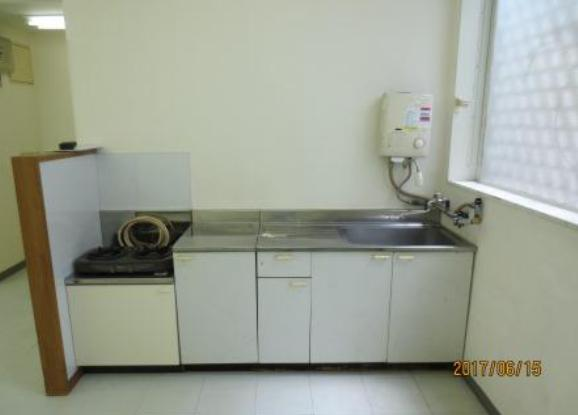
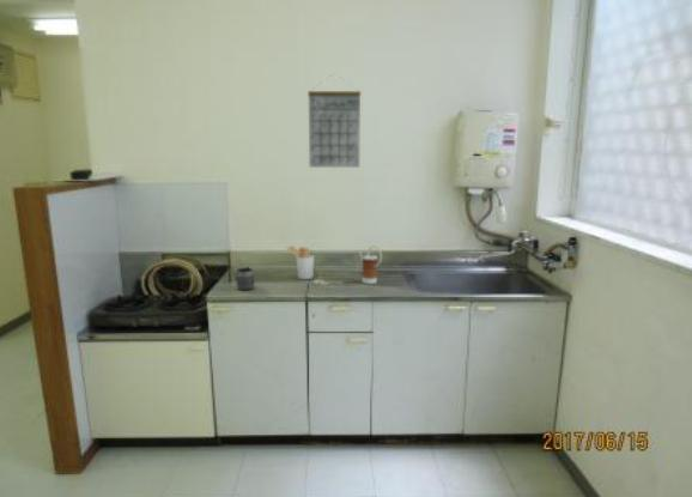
+ calendar (334, 120)
+ kettle (369, 262)
+ utensil holder (301, 261)
+ mug (245, 278)
